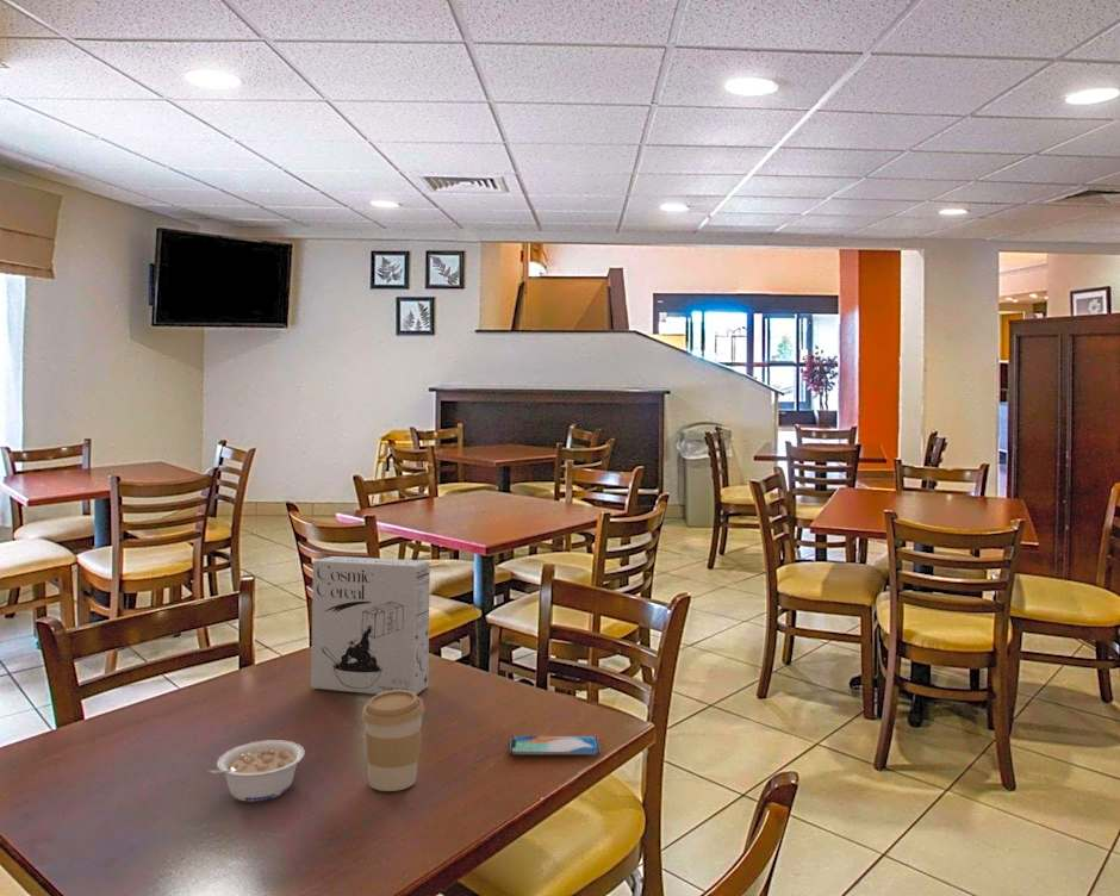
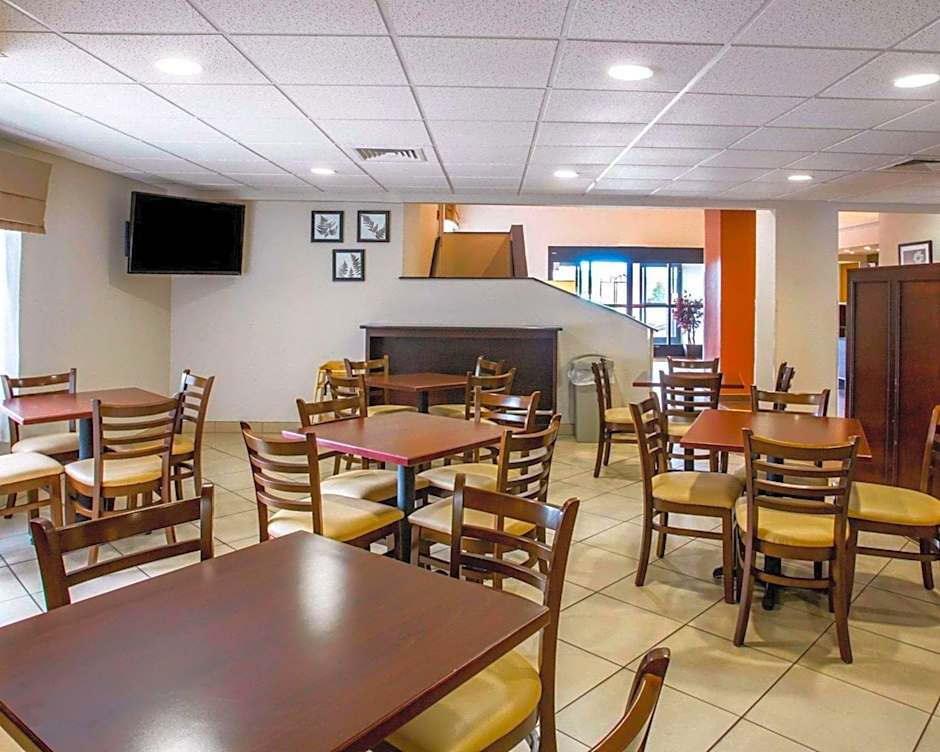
- coffee cup (393, 739)
- legume (260, 770)
- smartphone (554, 745)
- cereal box (371, 623)
